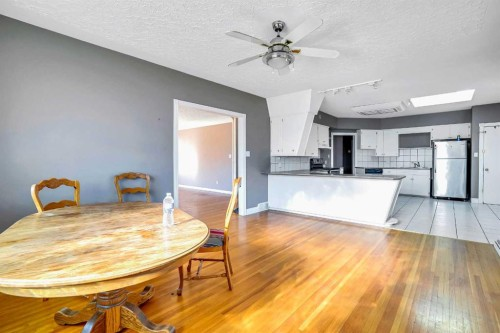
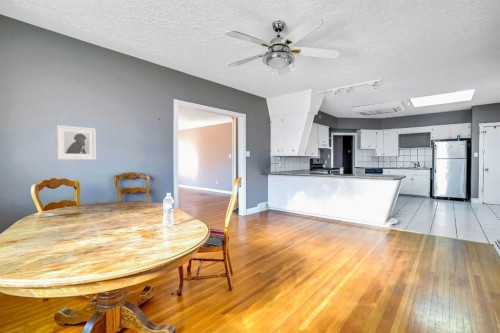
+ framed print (77, 143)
